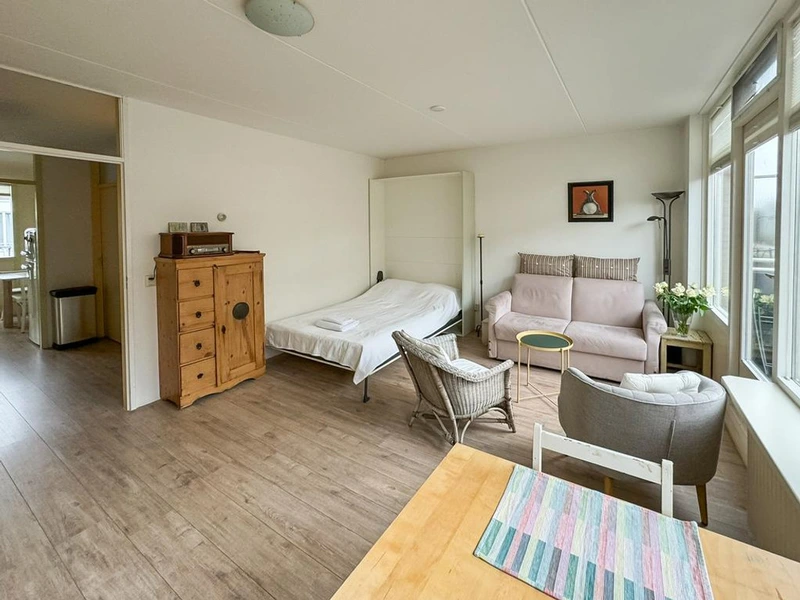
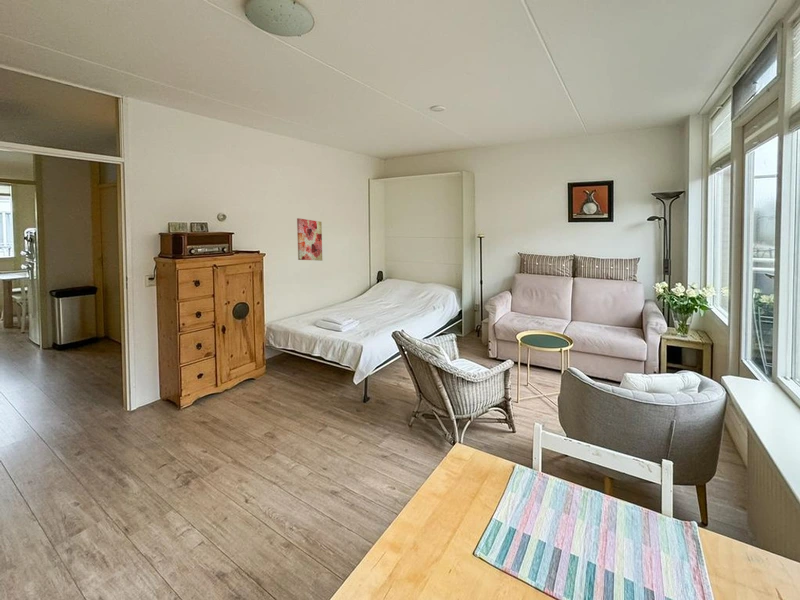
+ wall art (310, 240)
